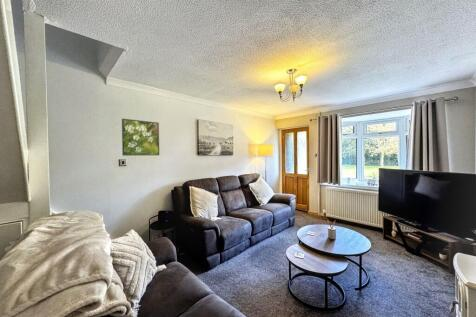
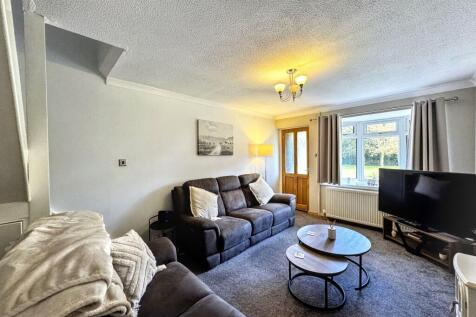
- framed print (141, 138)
